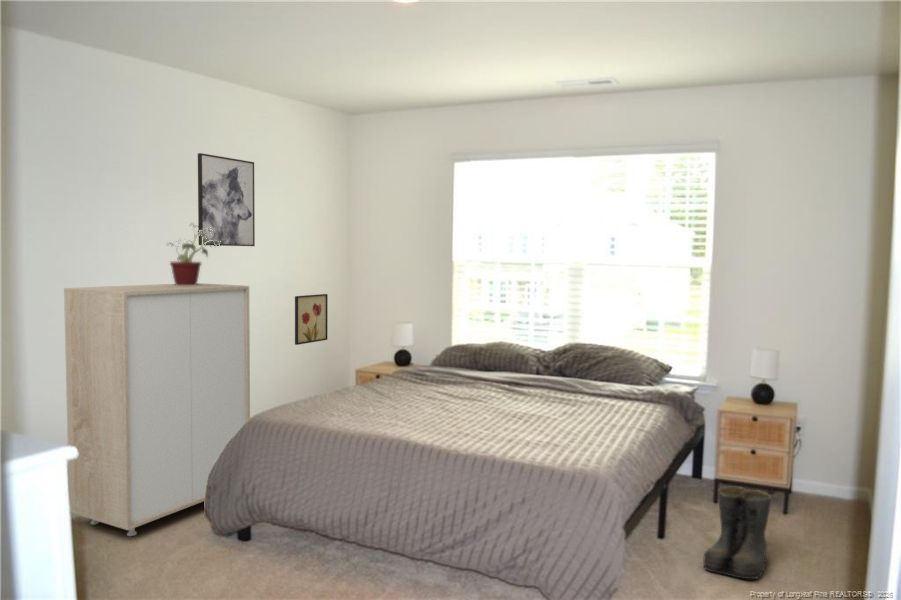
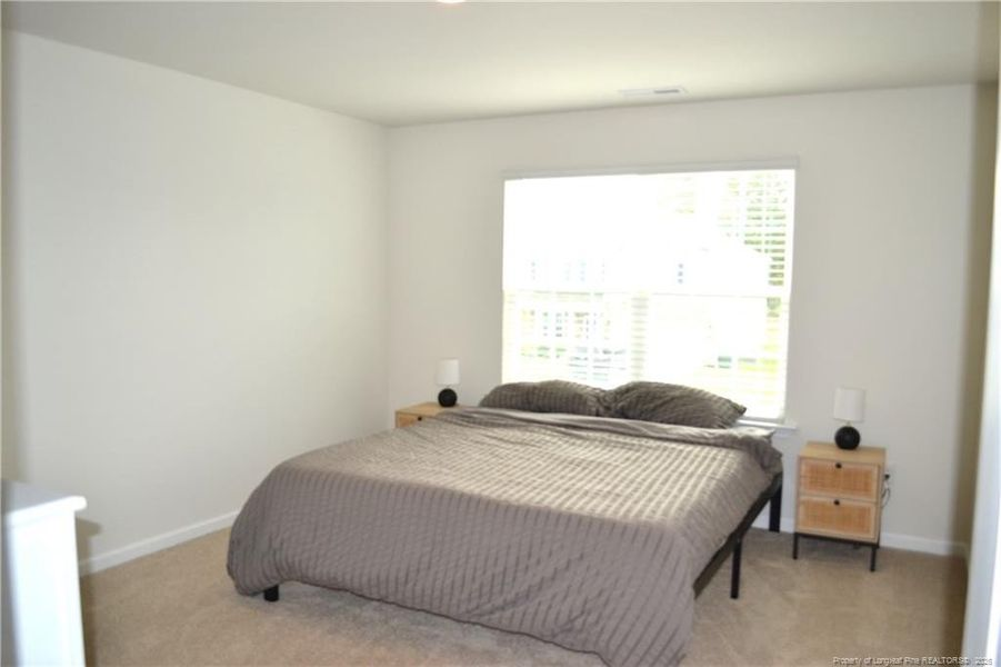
- boots (737, 529)
- potted plant (196, 252)
- wall art (310, 318)
- storage cabinet (162, 398)
- wall art (227, 202)
